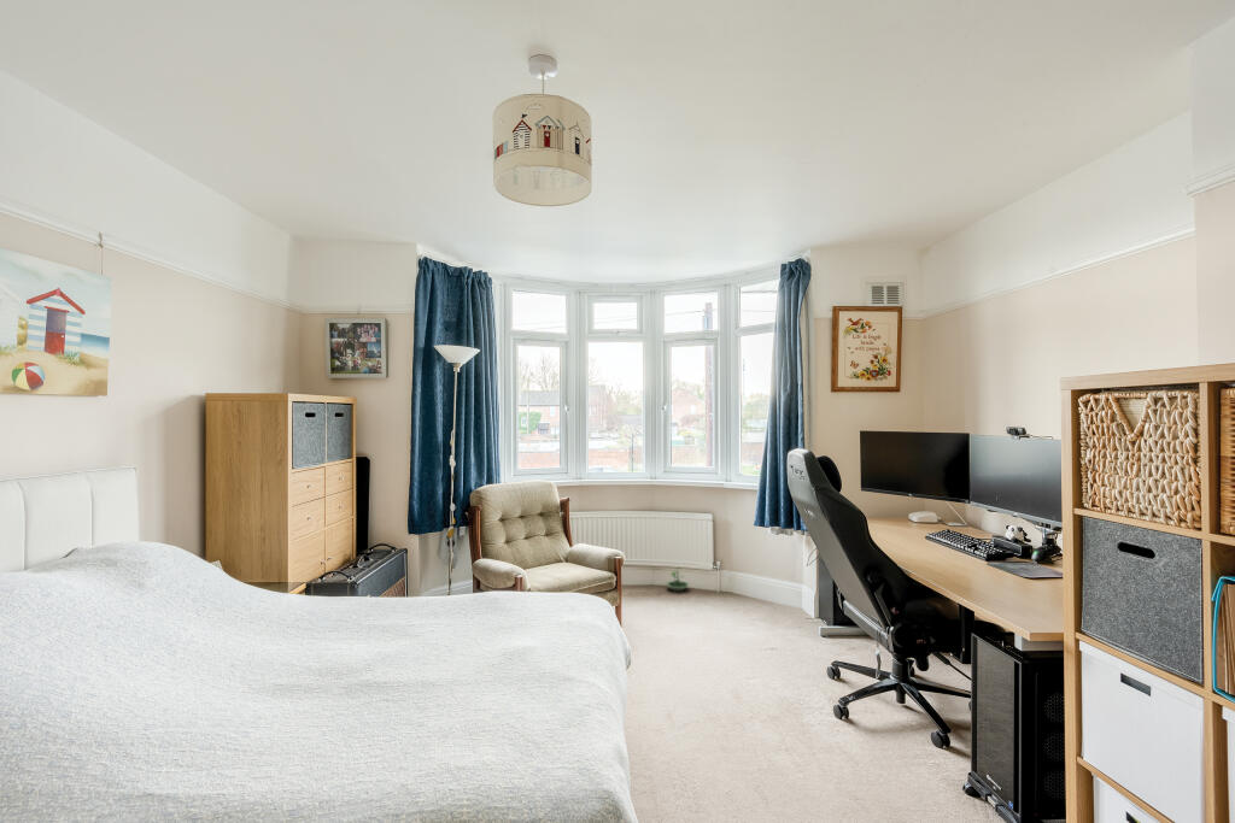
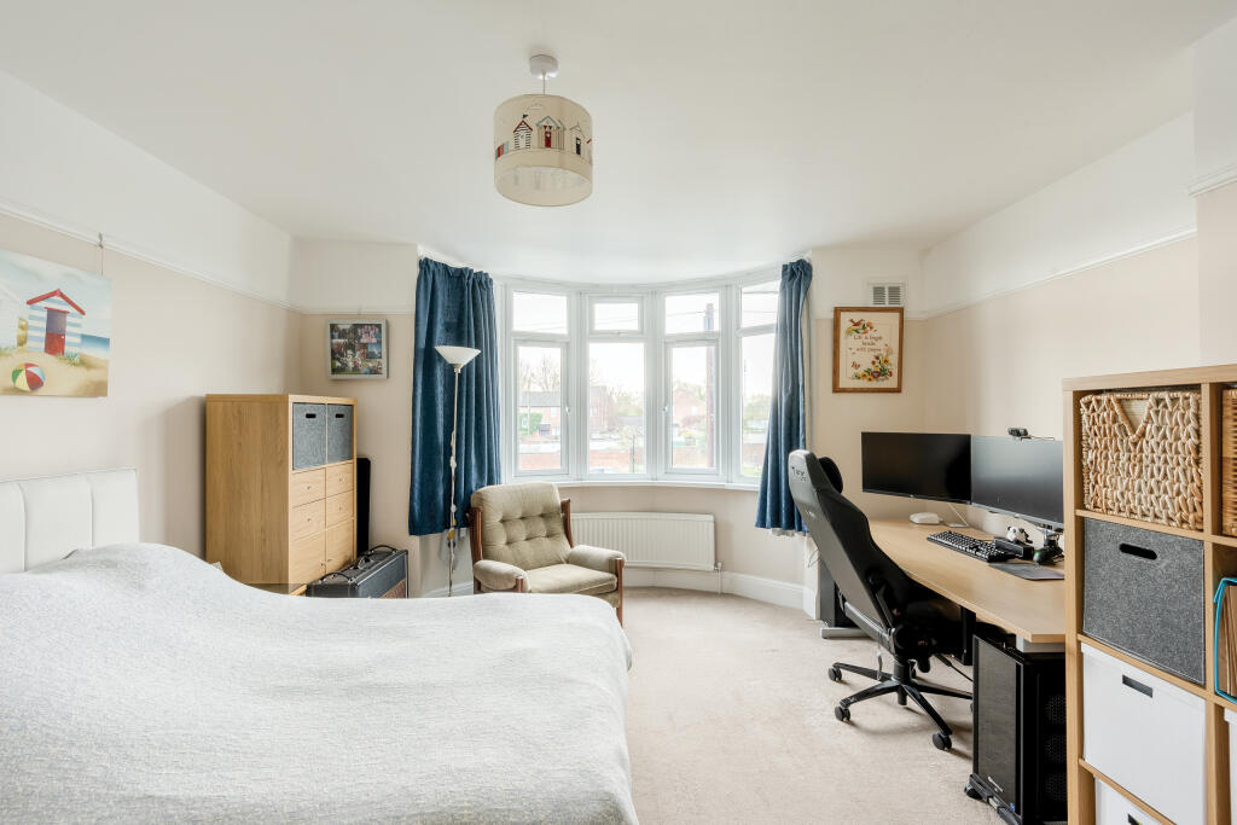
- terrarium (678, 571)
